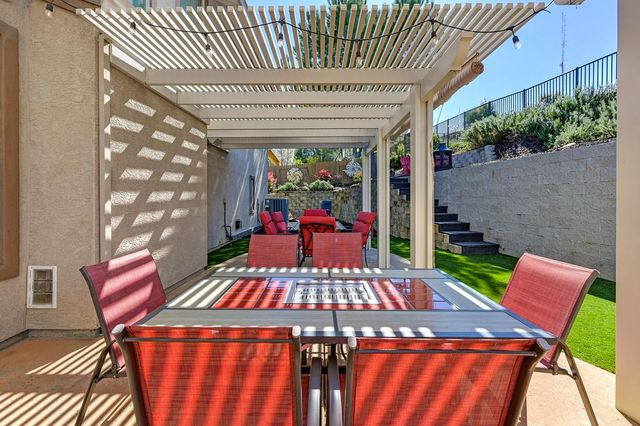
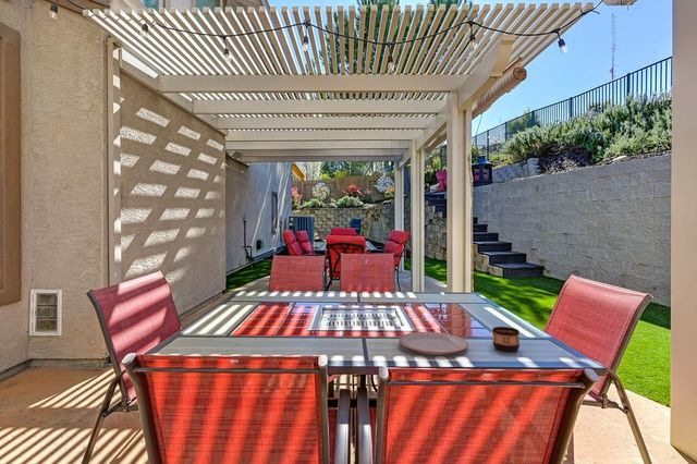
+ cup (505, 339)
+ plate (432, 343)
